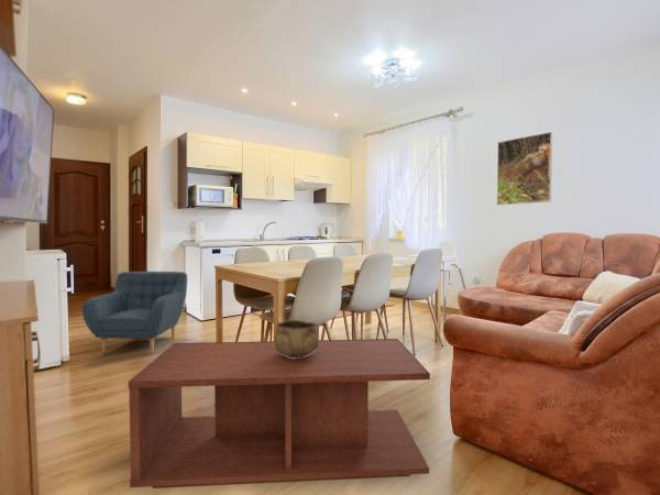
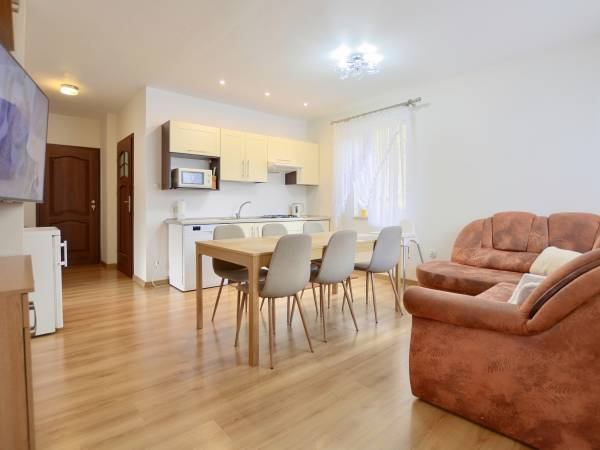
- decorative bowl (296, 339)
- coffee table (286, 406)
- armchair (139, 310)
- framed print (522, 170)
